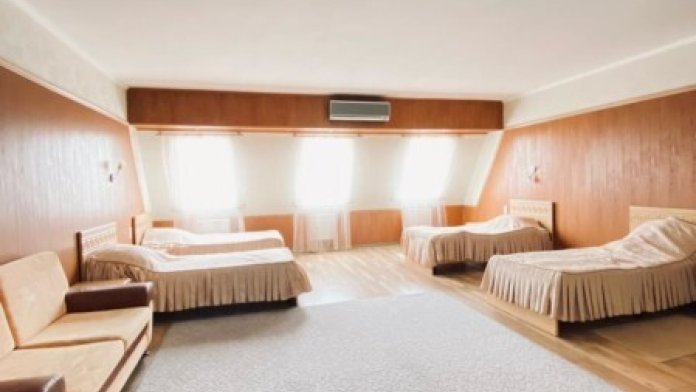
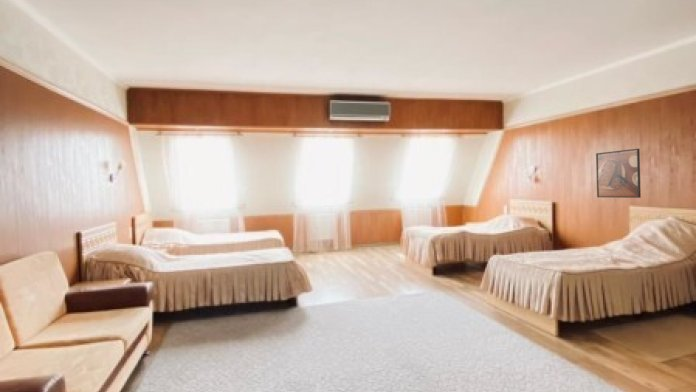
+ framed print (617, 174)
